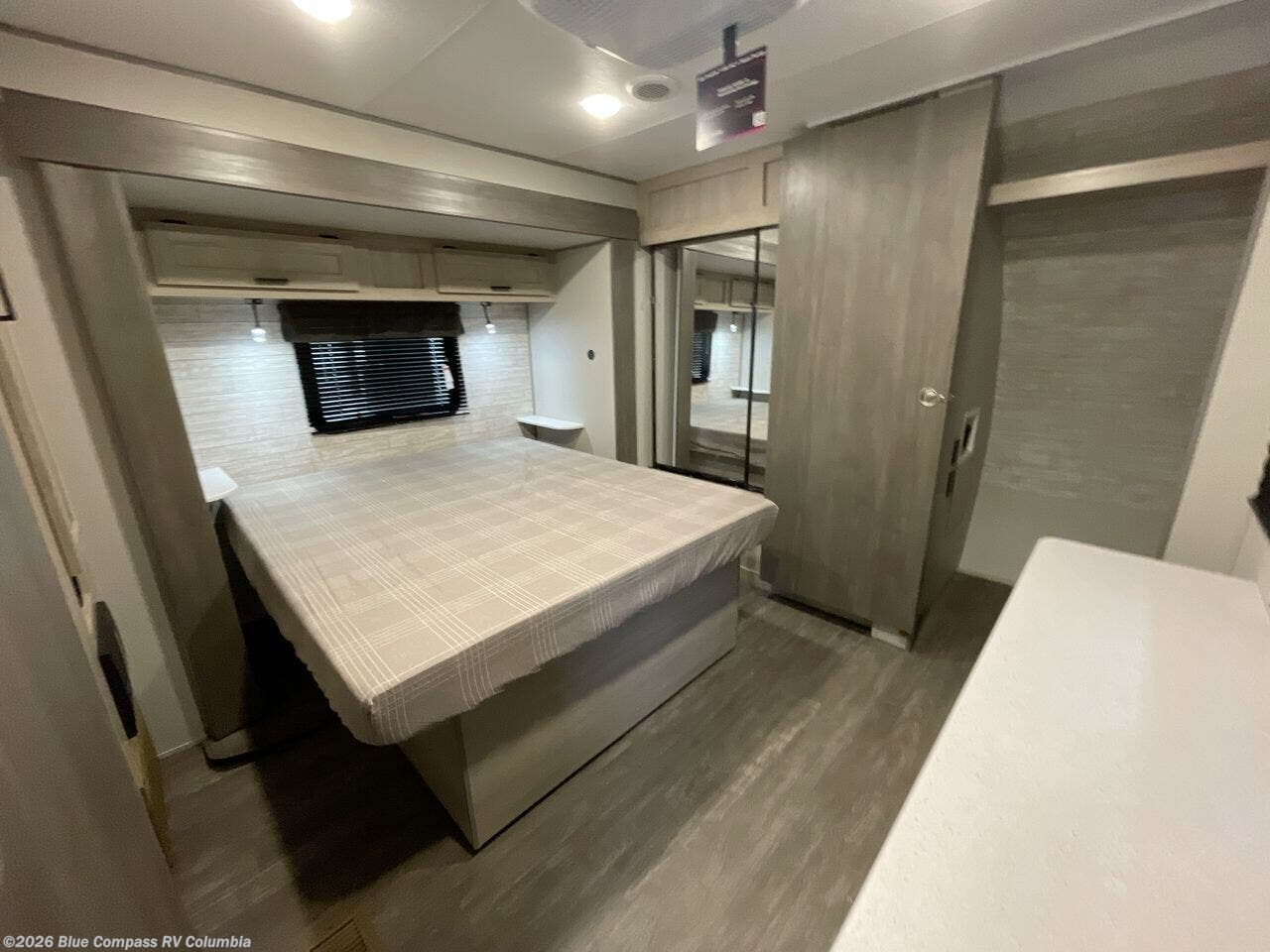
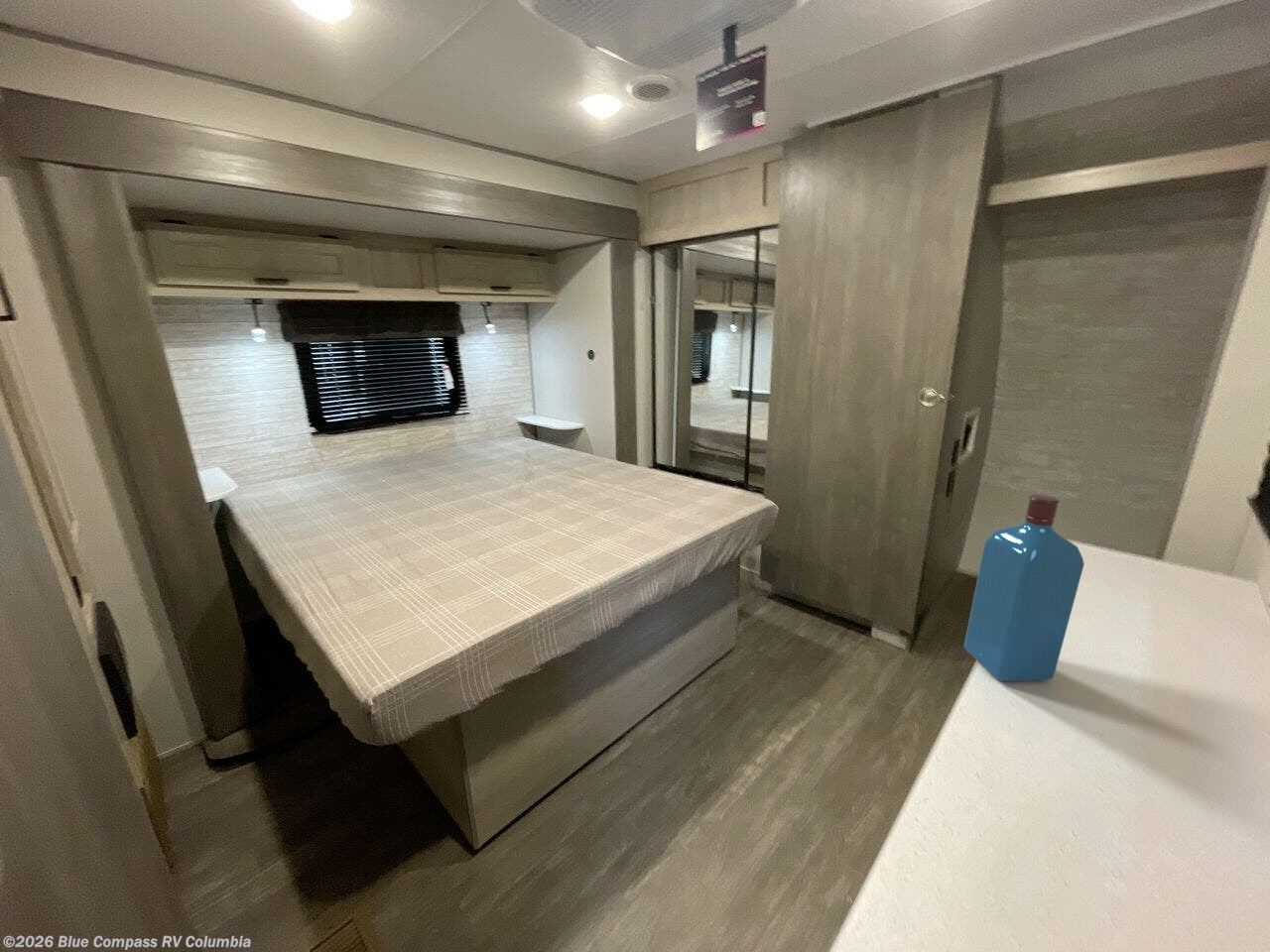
+ liquor (1024, 585)
